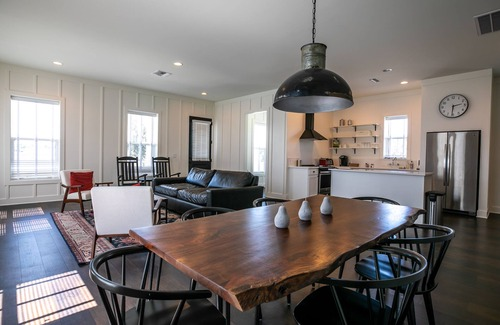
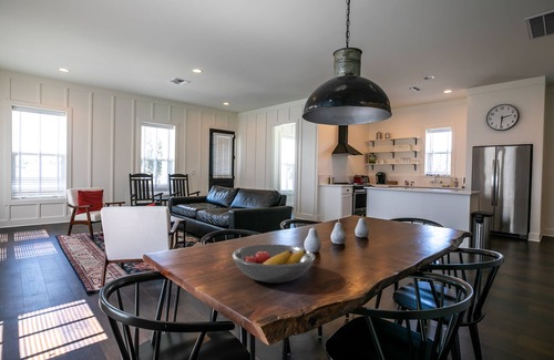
+ fruit bowl (273, 261)
